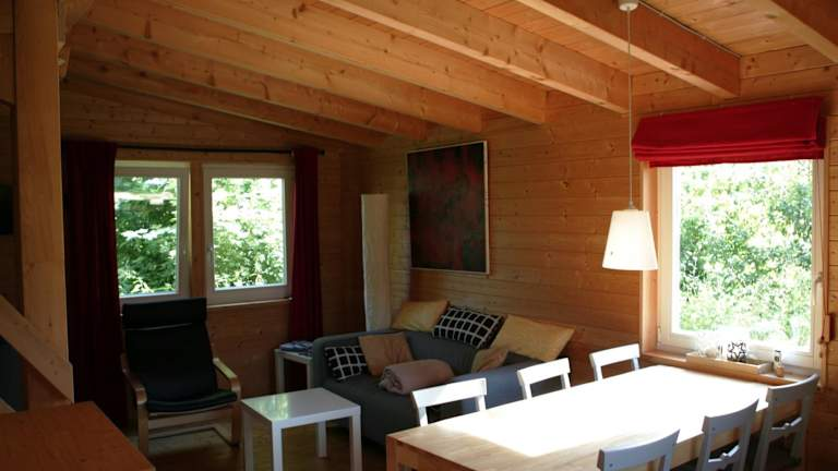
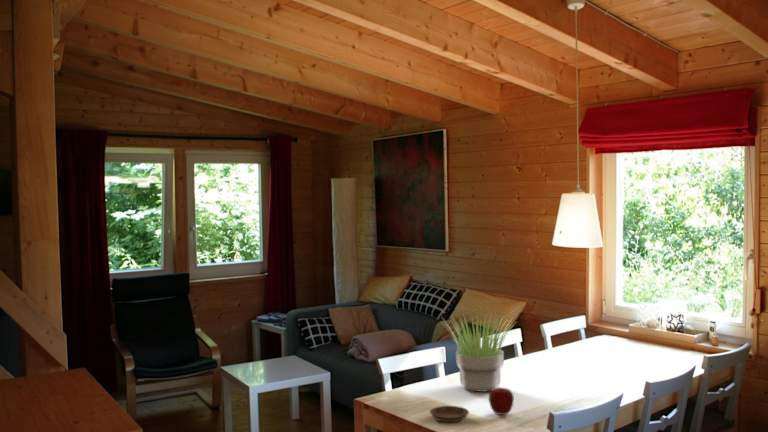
+ saucer (449, 414)
+ apple (501, 400)
+ potted plant (478, 353)
